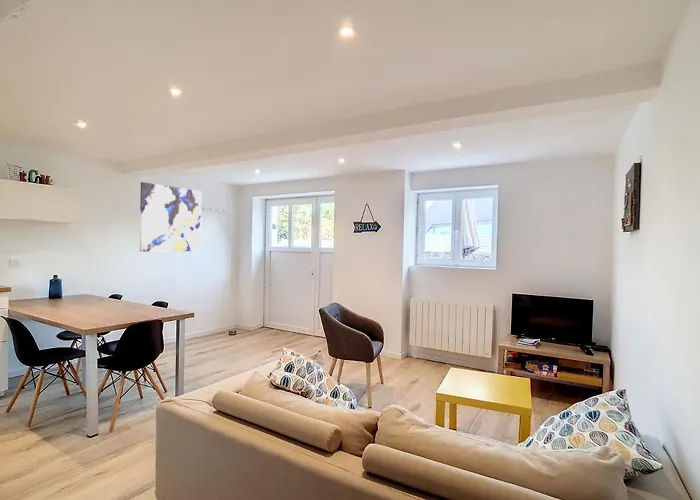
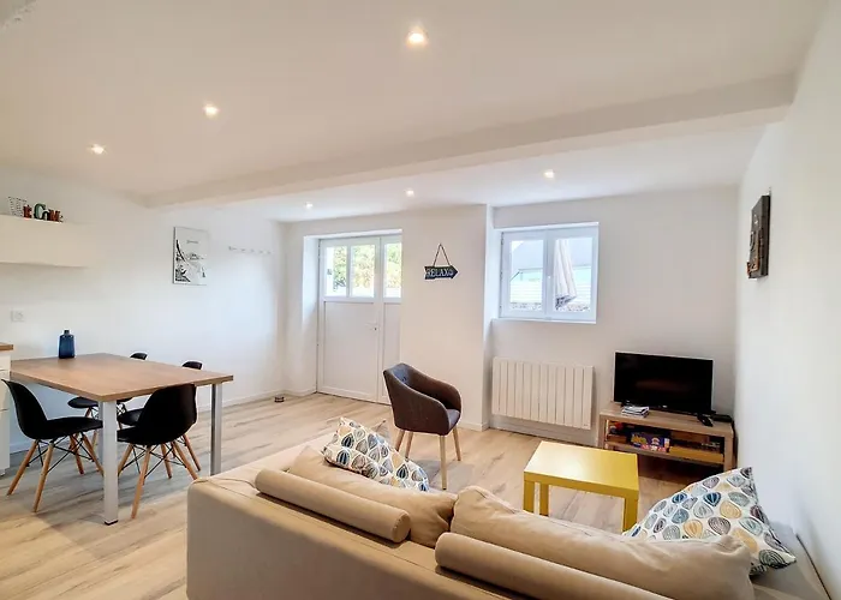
- wall art (173, 219)
